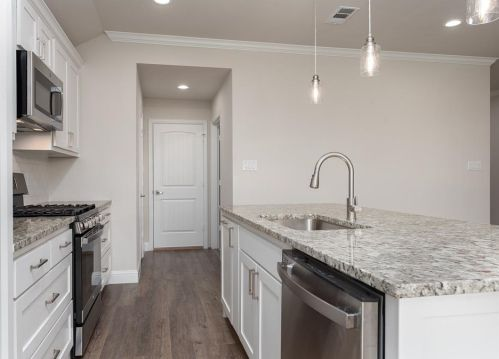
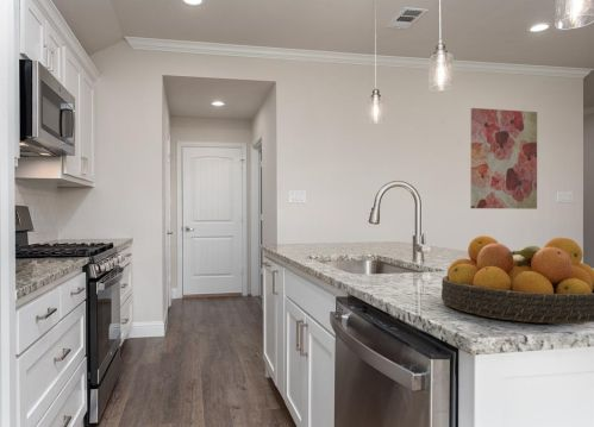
+ wall art (504, 159)
+ fruit bowl (521, 271)
